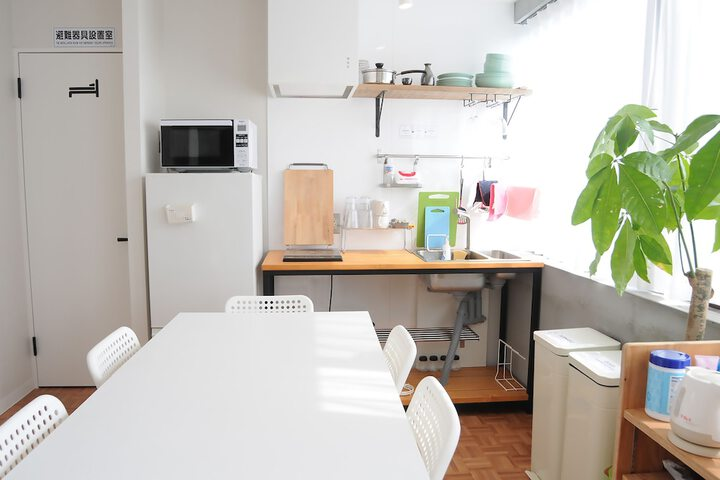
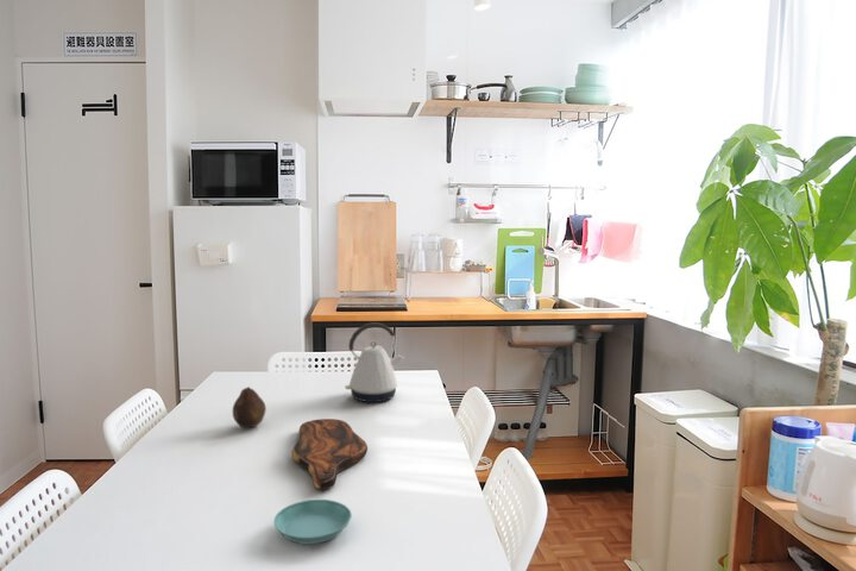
+ cutting board (329, 448)
+ saucer (313, 522)
+ kettle (374, 359)
+ fruit (248, 406)
